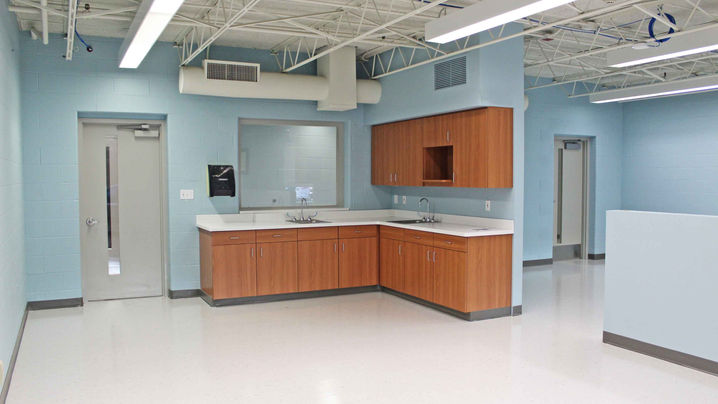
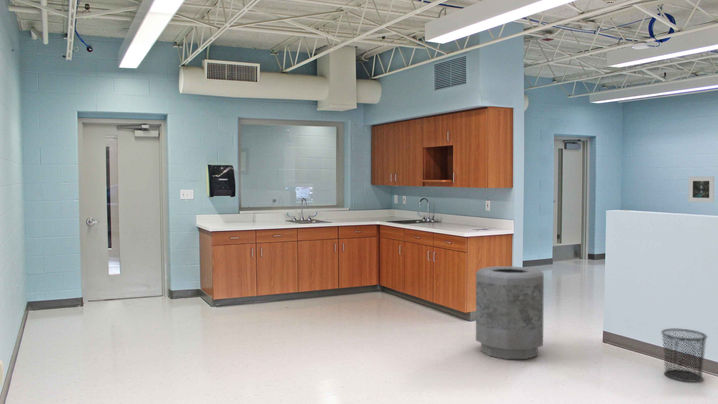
+ waste bin (683, 355)
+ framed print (701, 189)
+ trash can (509, 310)
